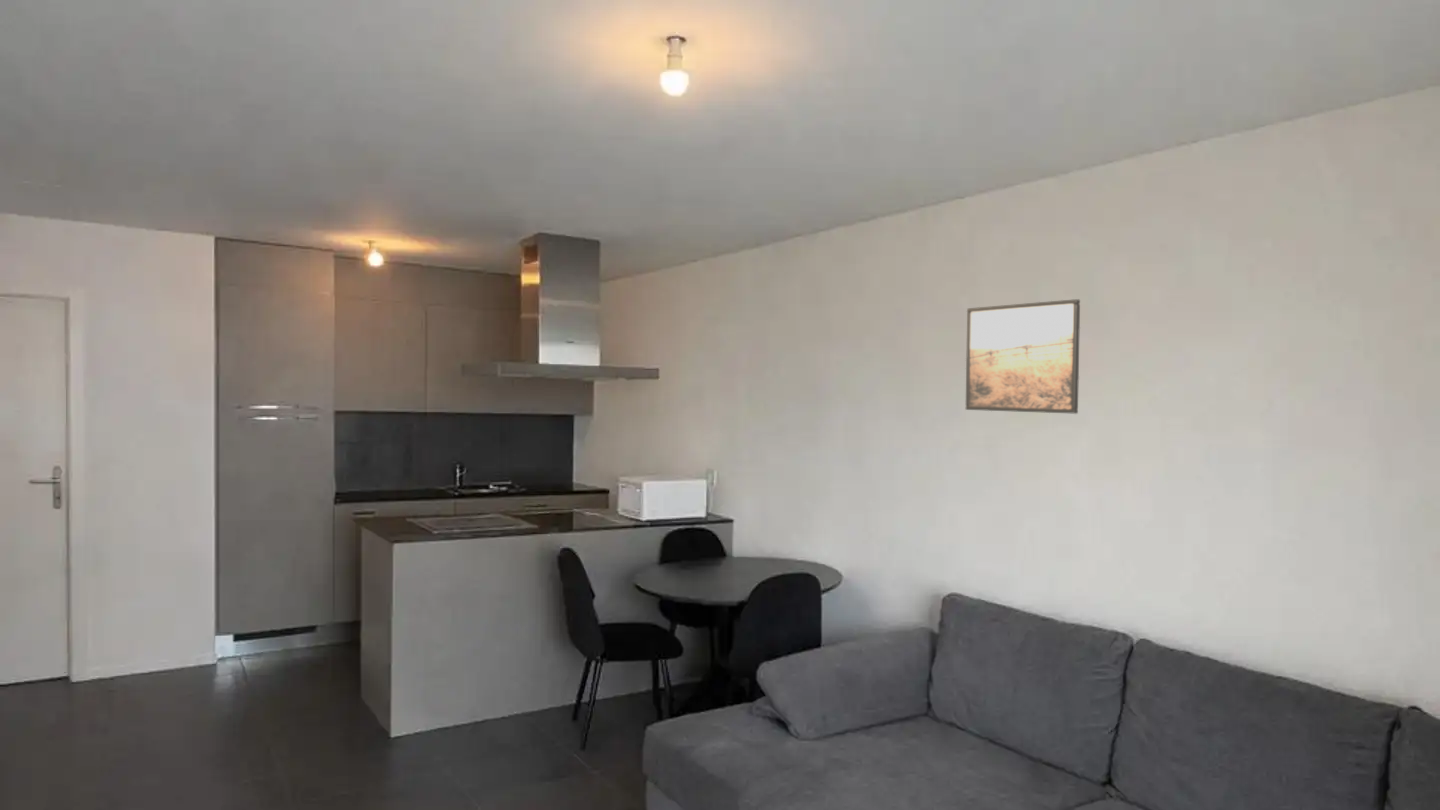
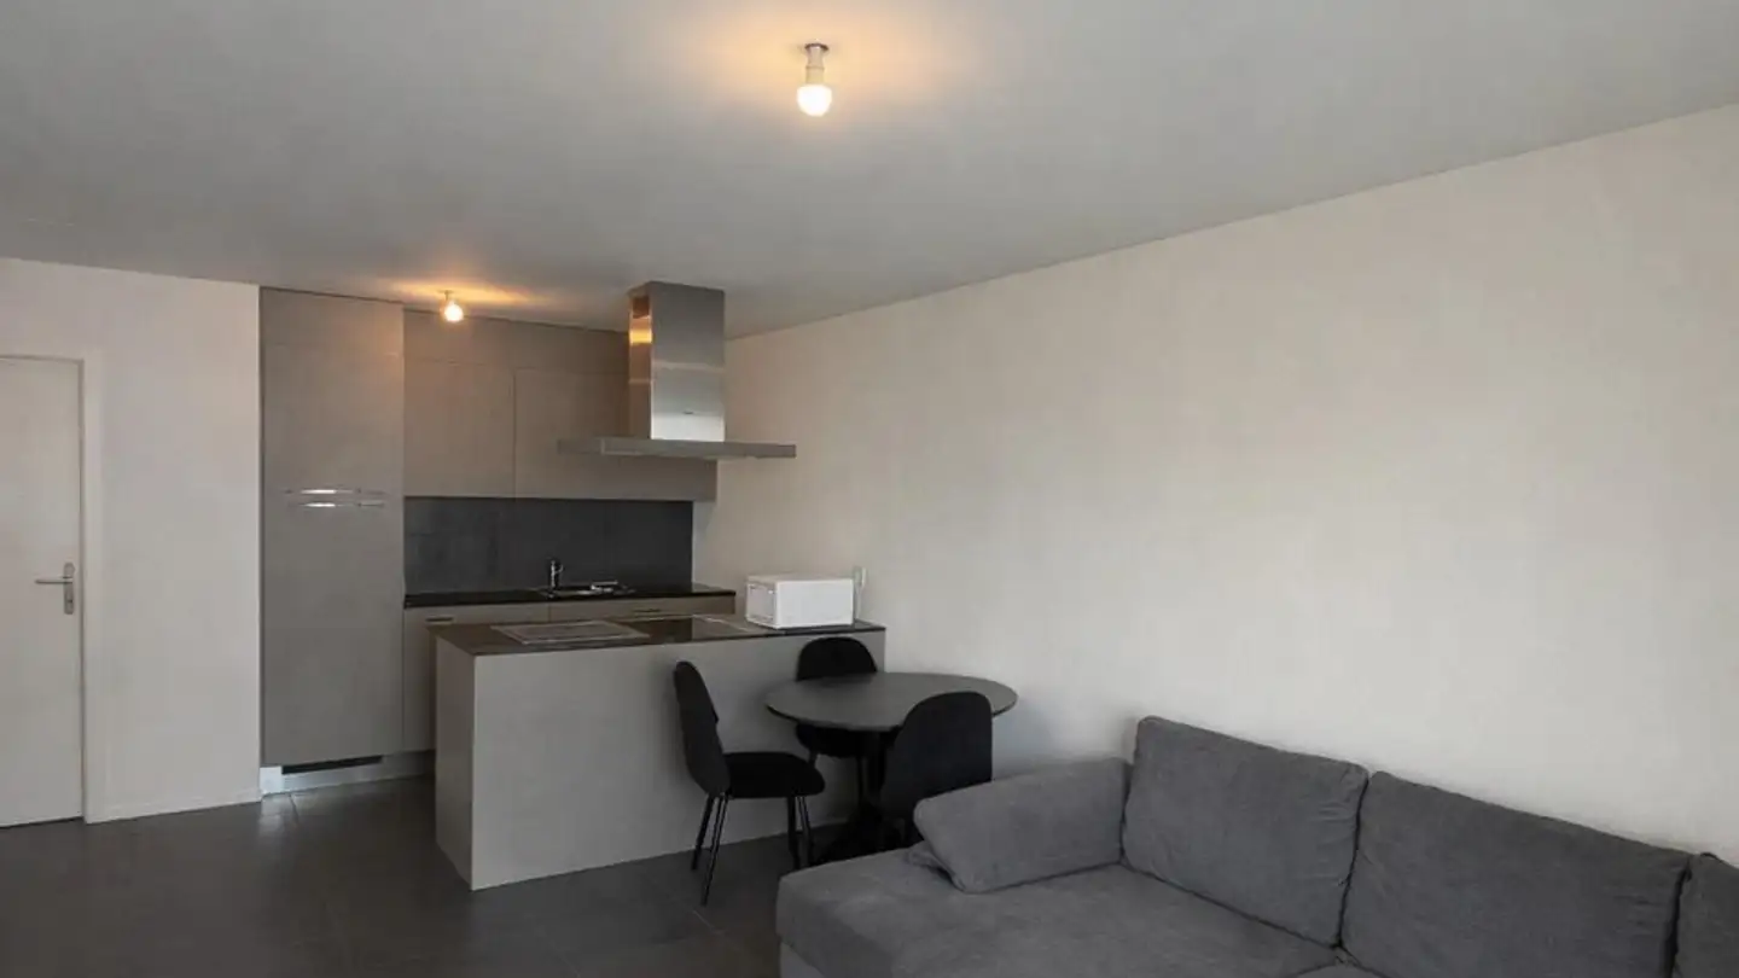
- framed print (1019, 357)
